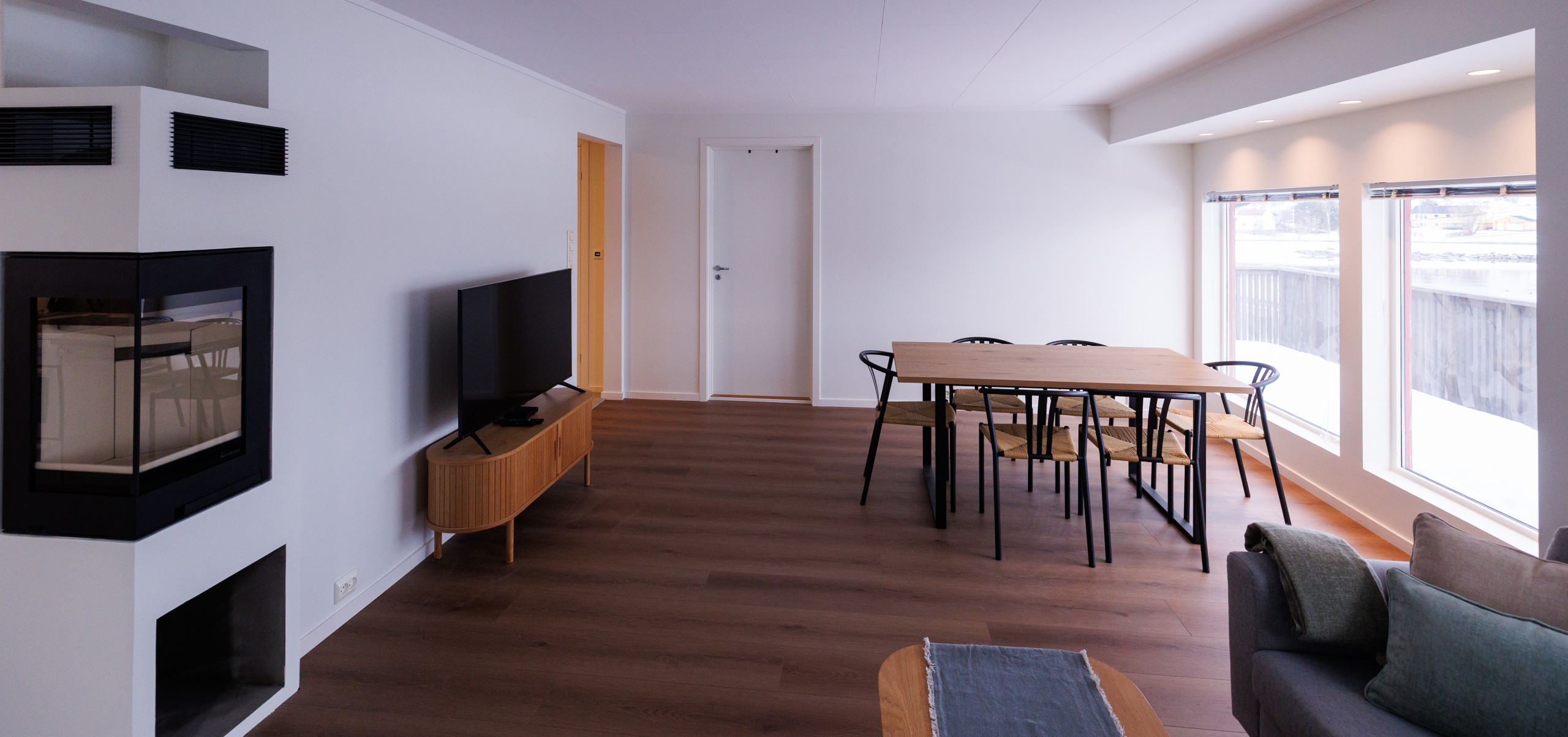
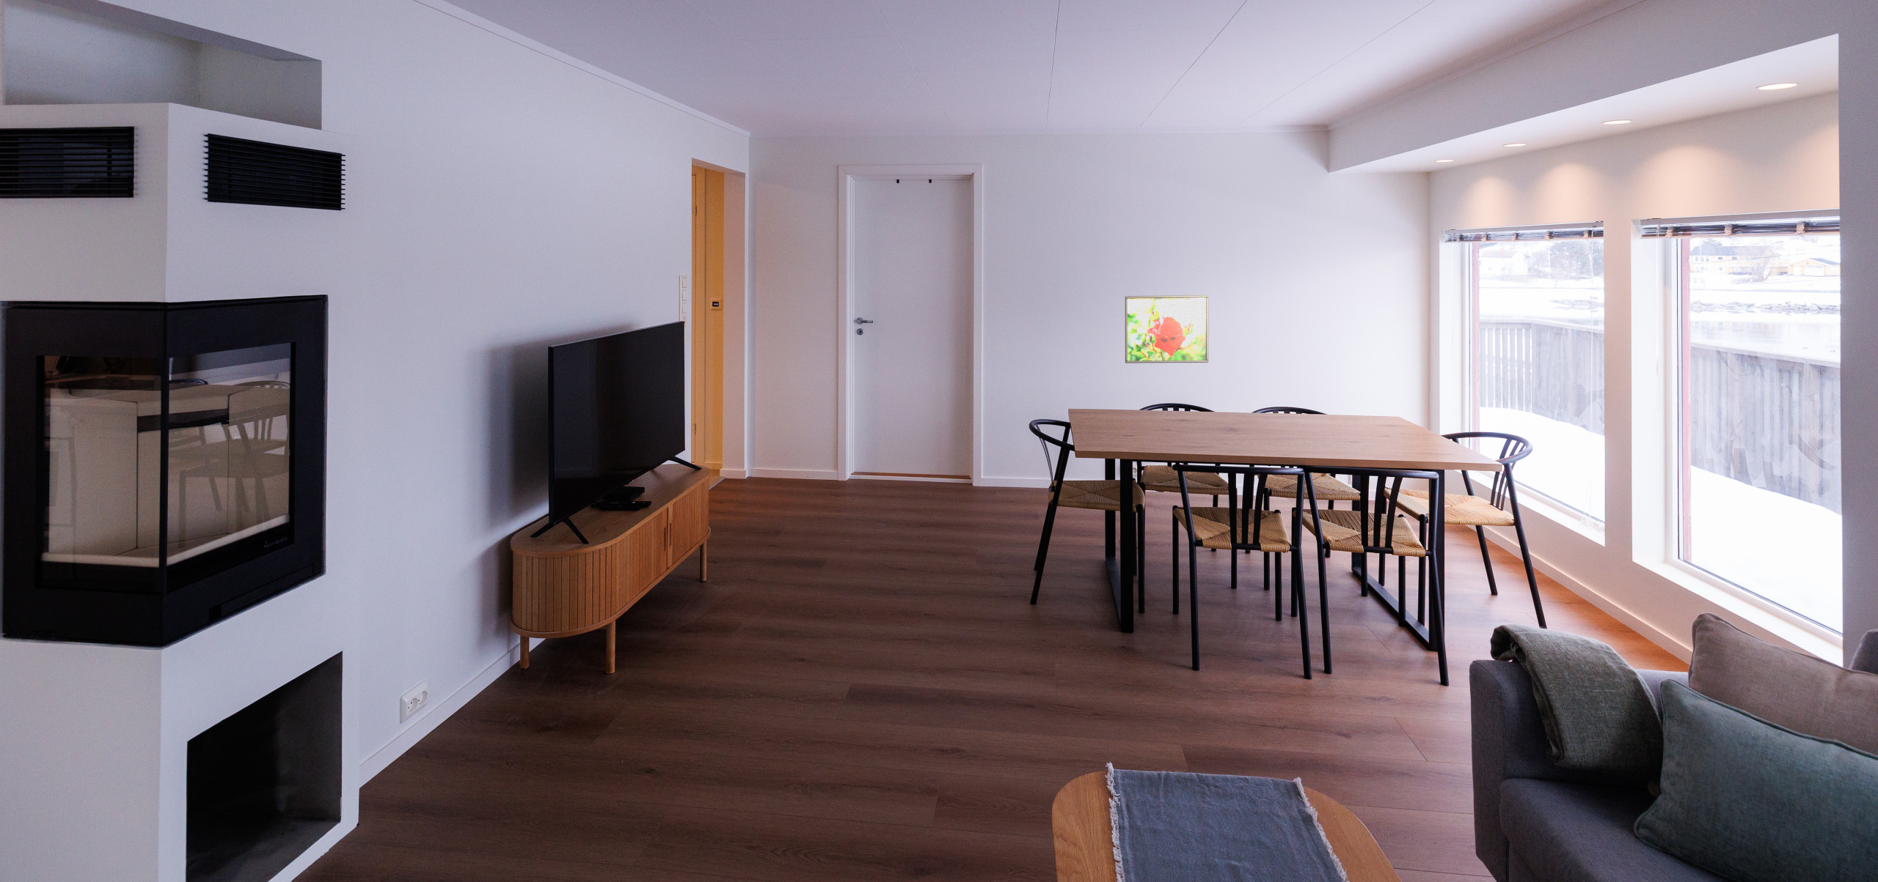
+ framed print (1167, 329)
